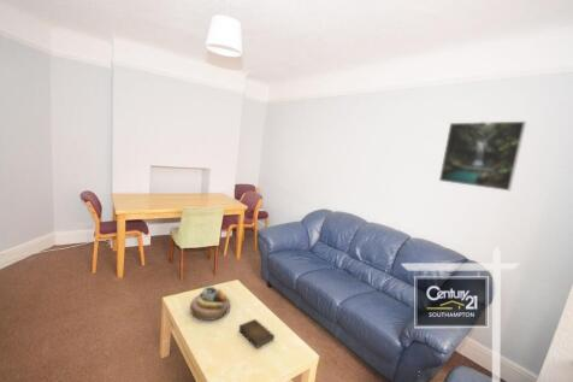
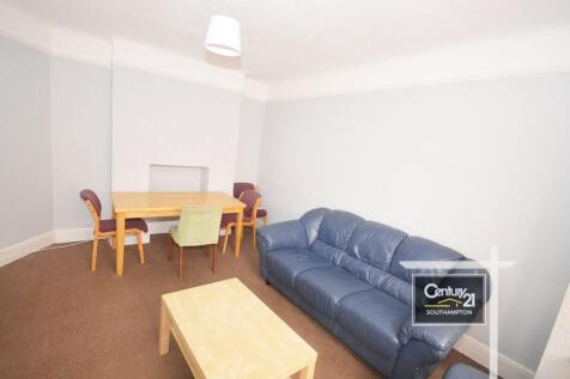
- decorative bowl (211, 298)
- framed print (478, 154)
- book (255, 331)
